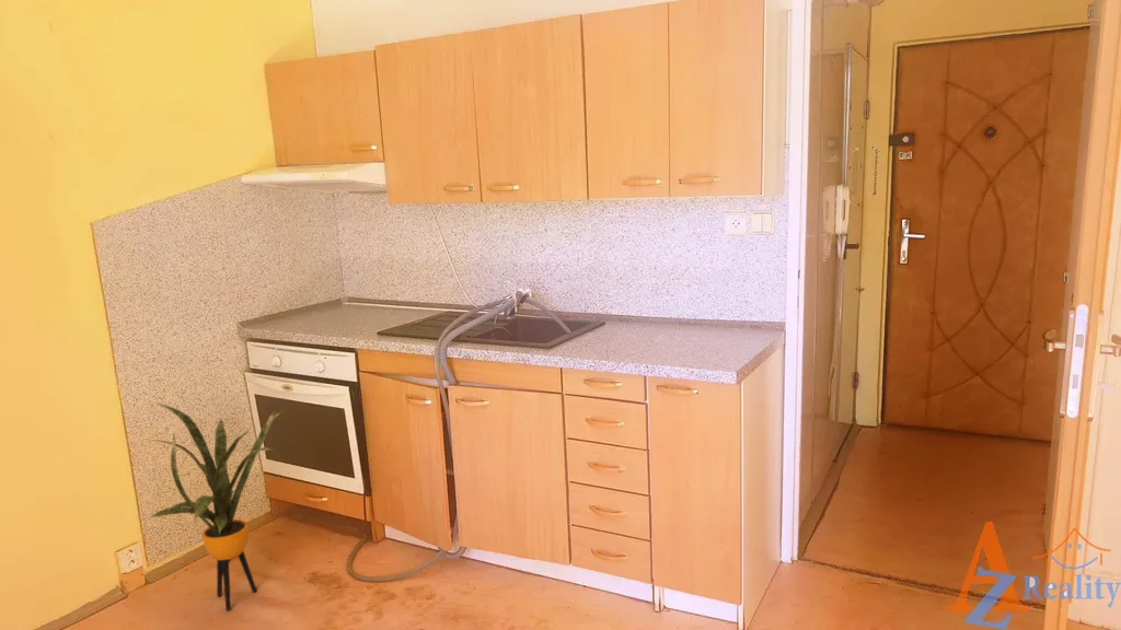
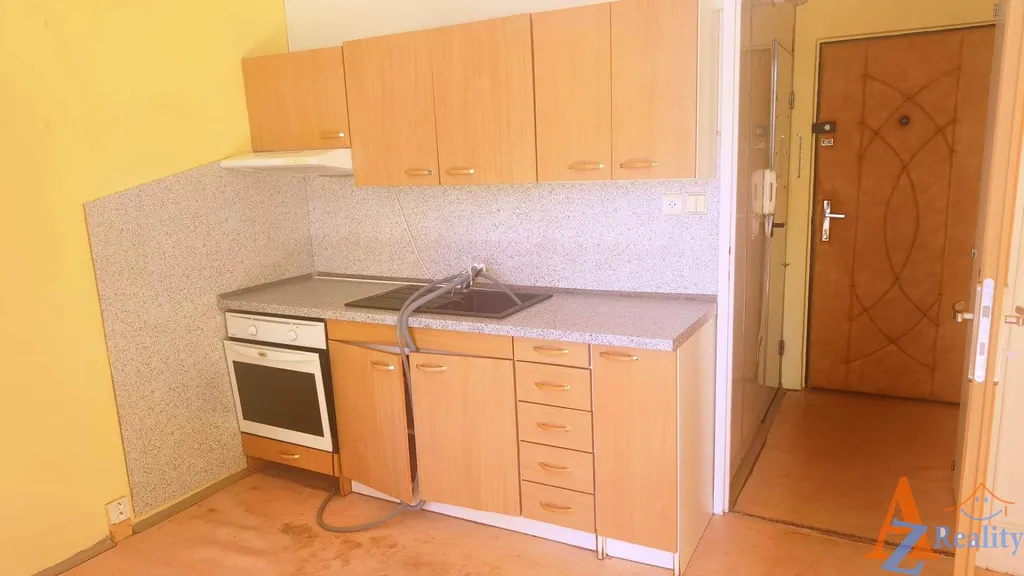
- house plant (223, 502)
